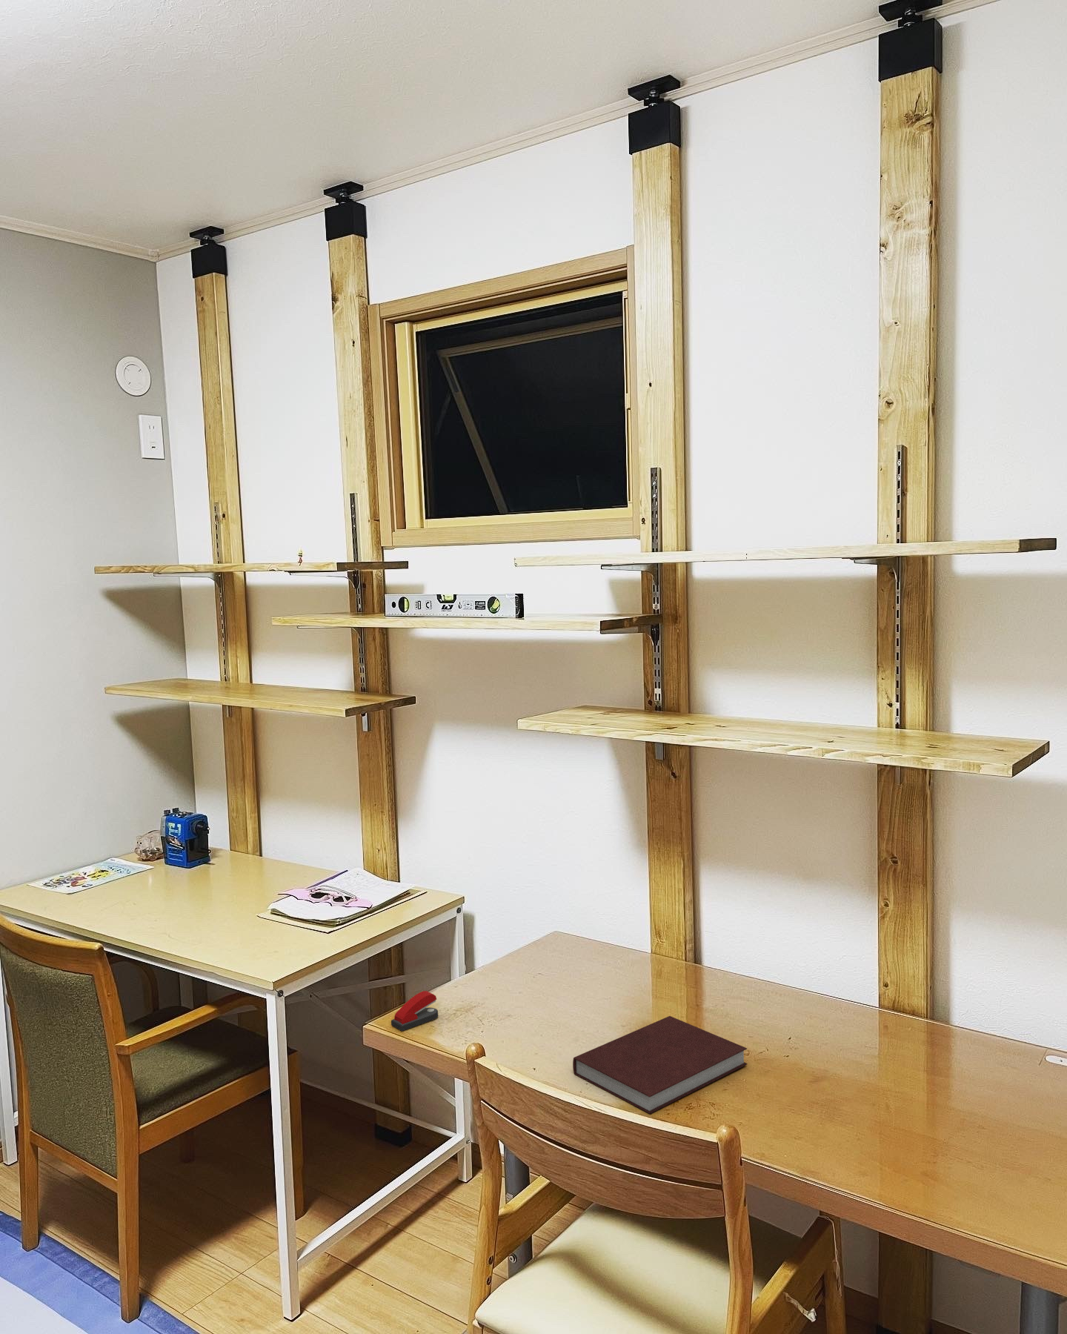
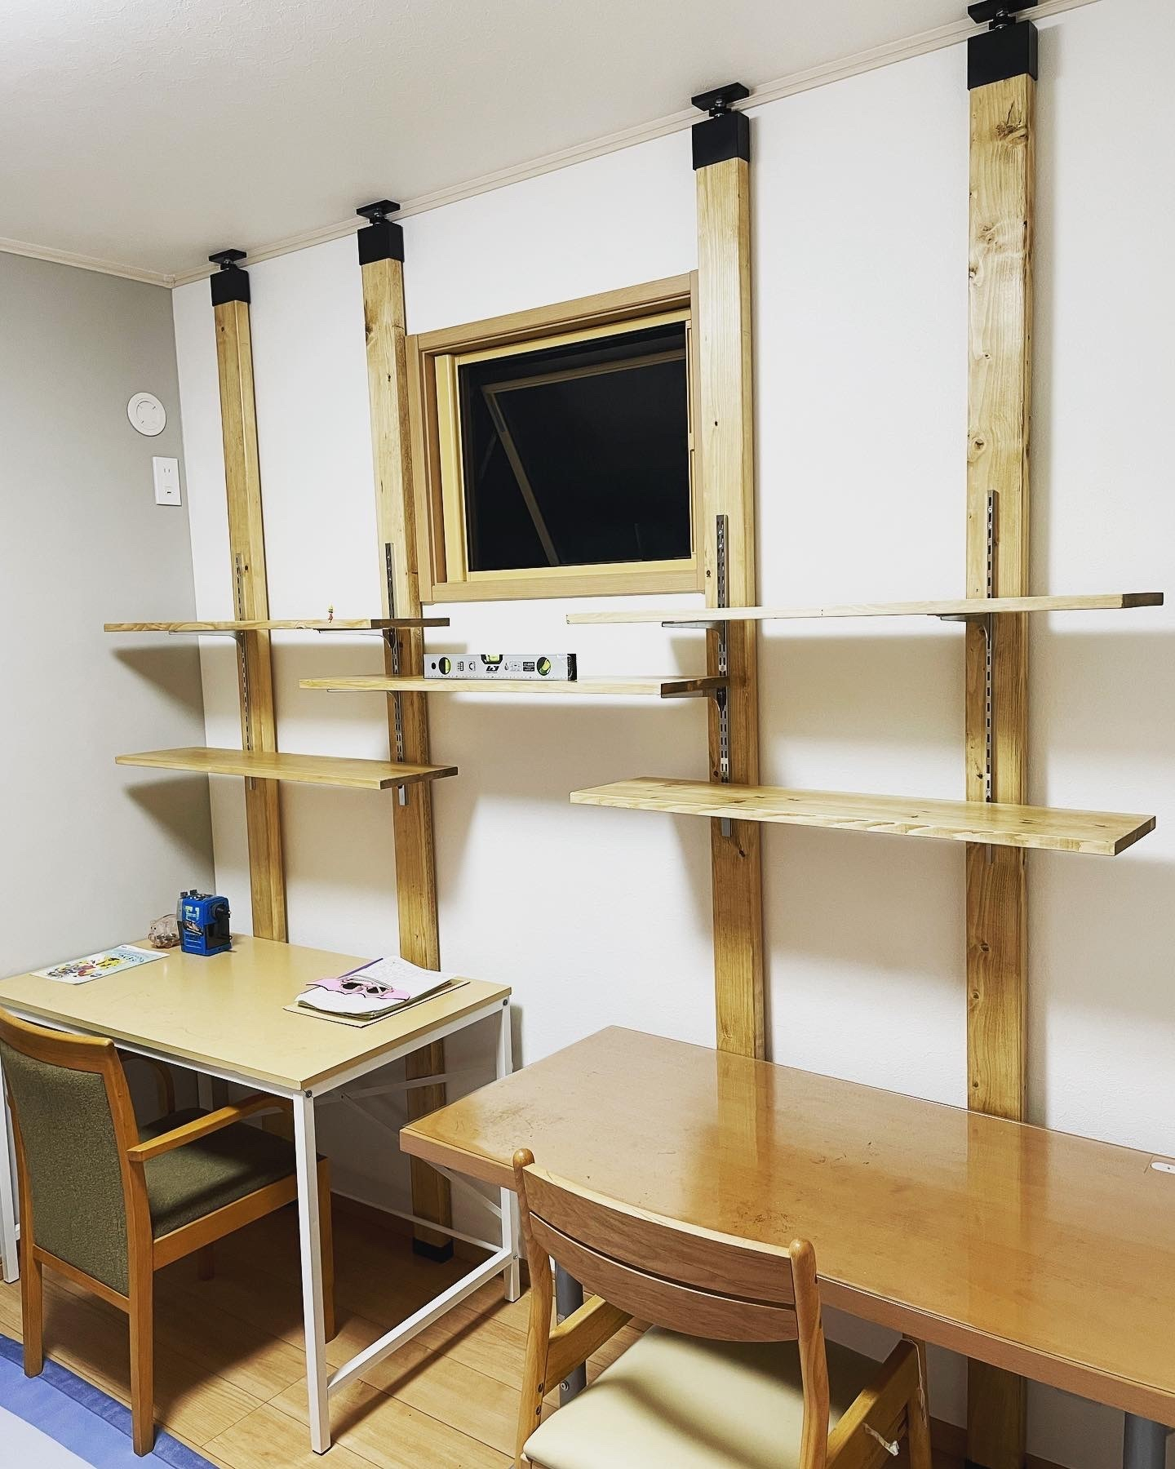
- notebook (660, 1061)
- stapler (416, 1008)
